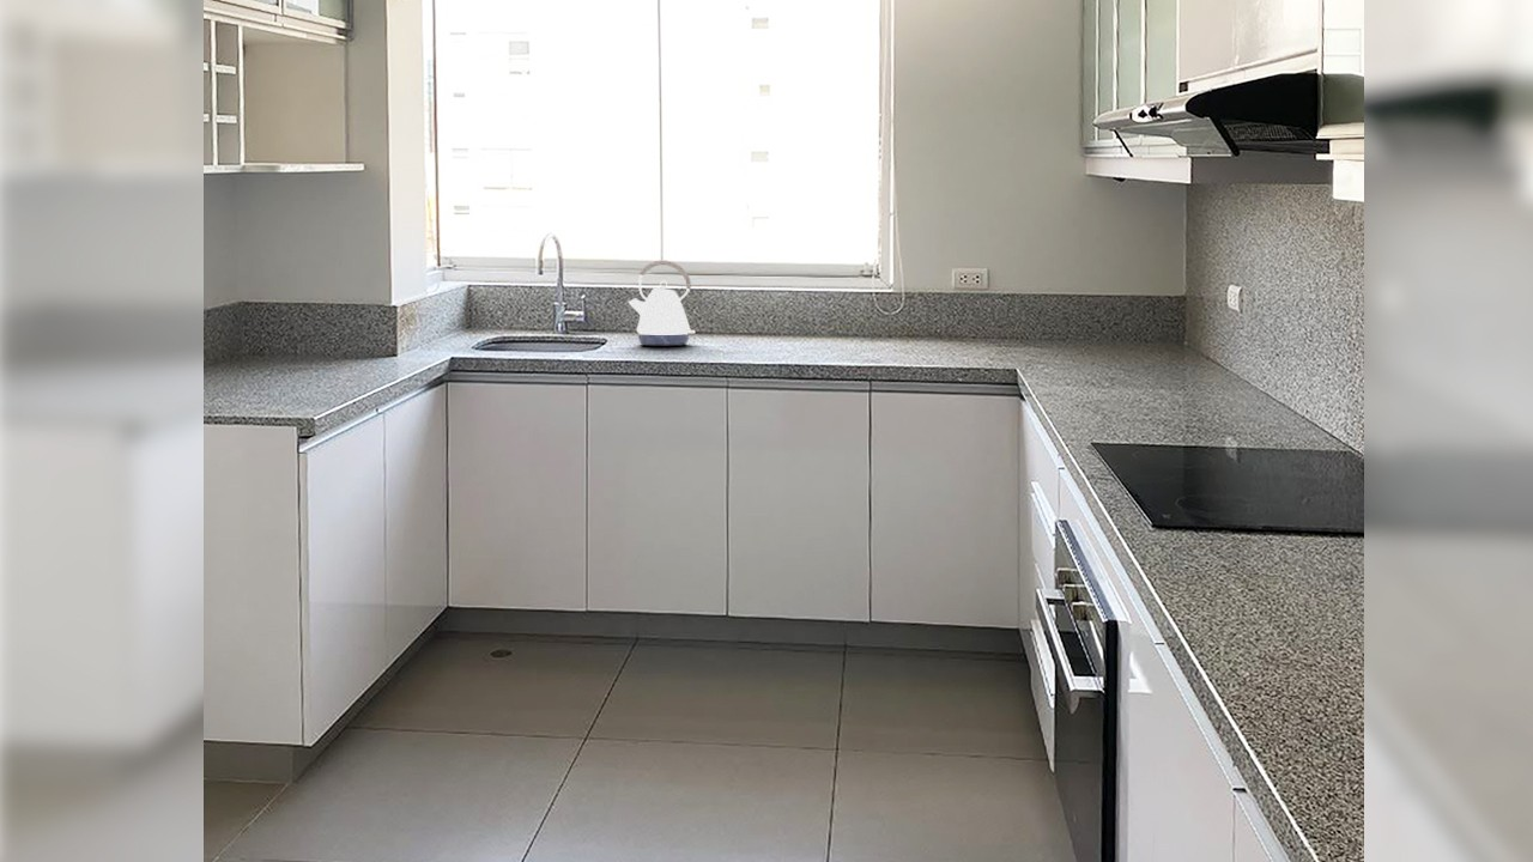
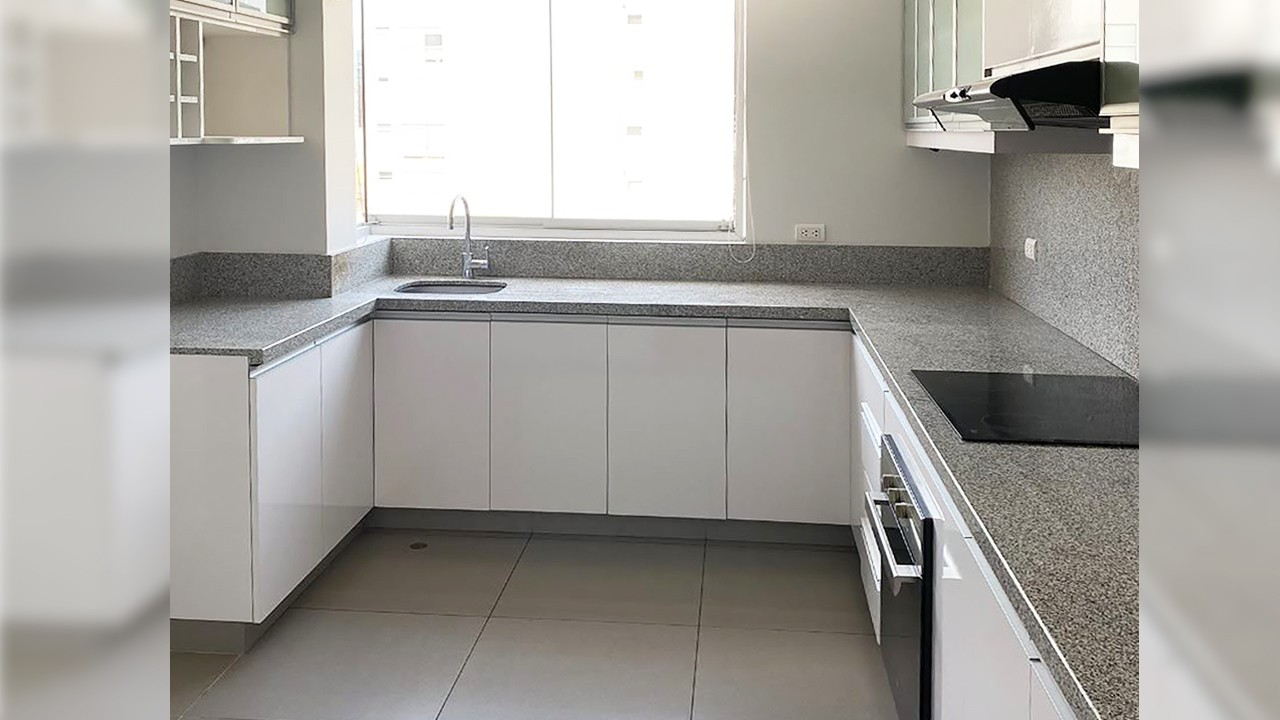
- kettle (661, 302)
